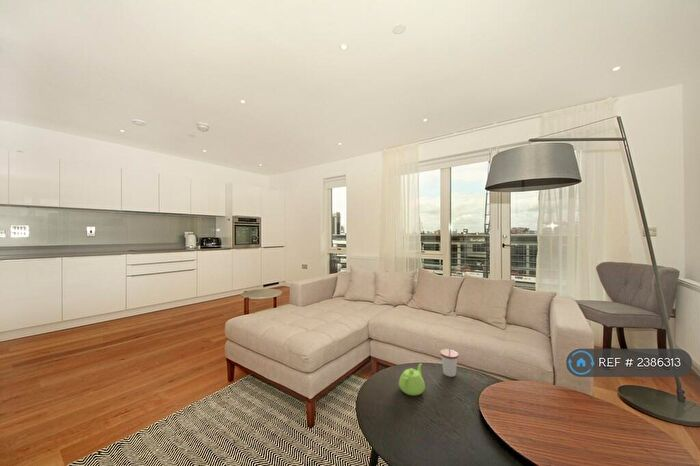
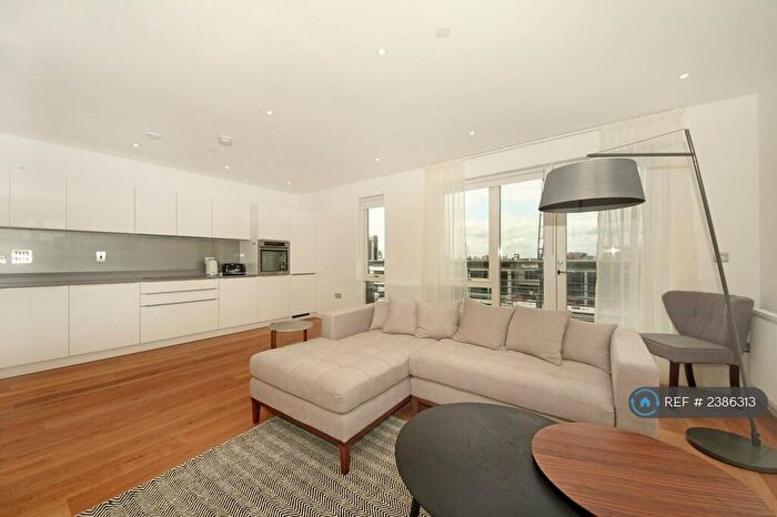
- cup (449, 360)
- teapot (412, 379)
